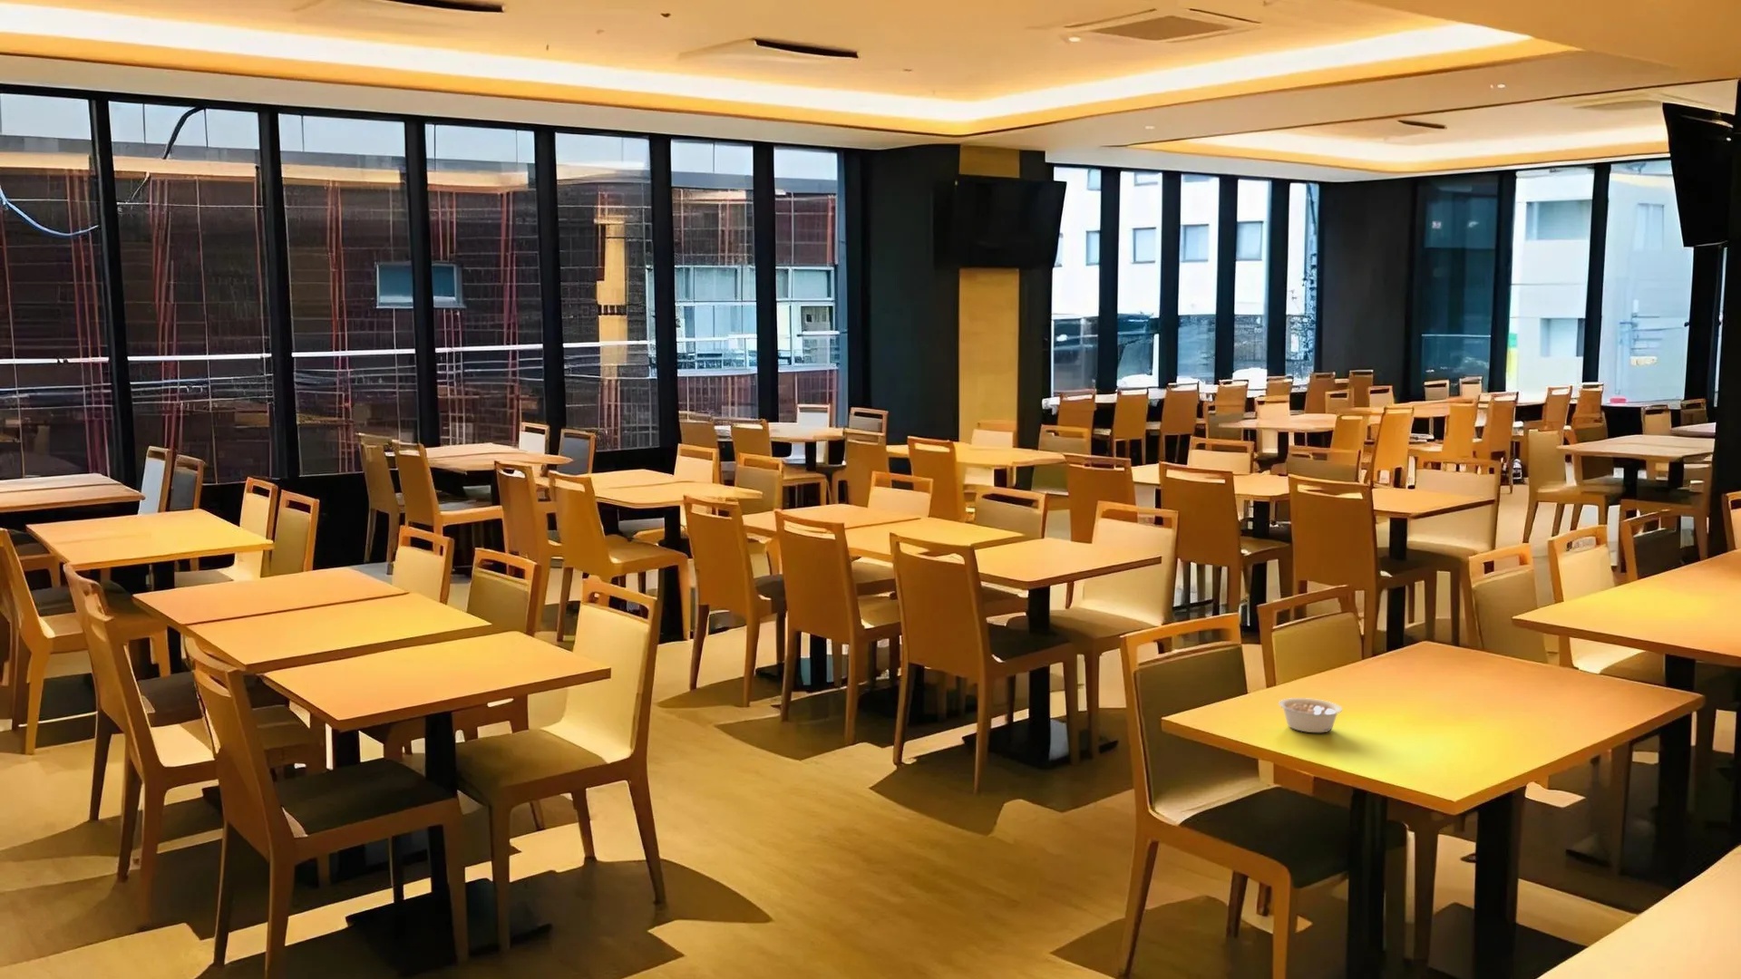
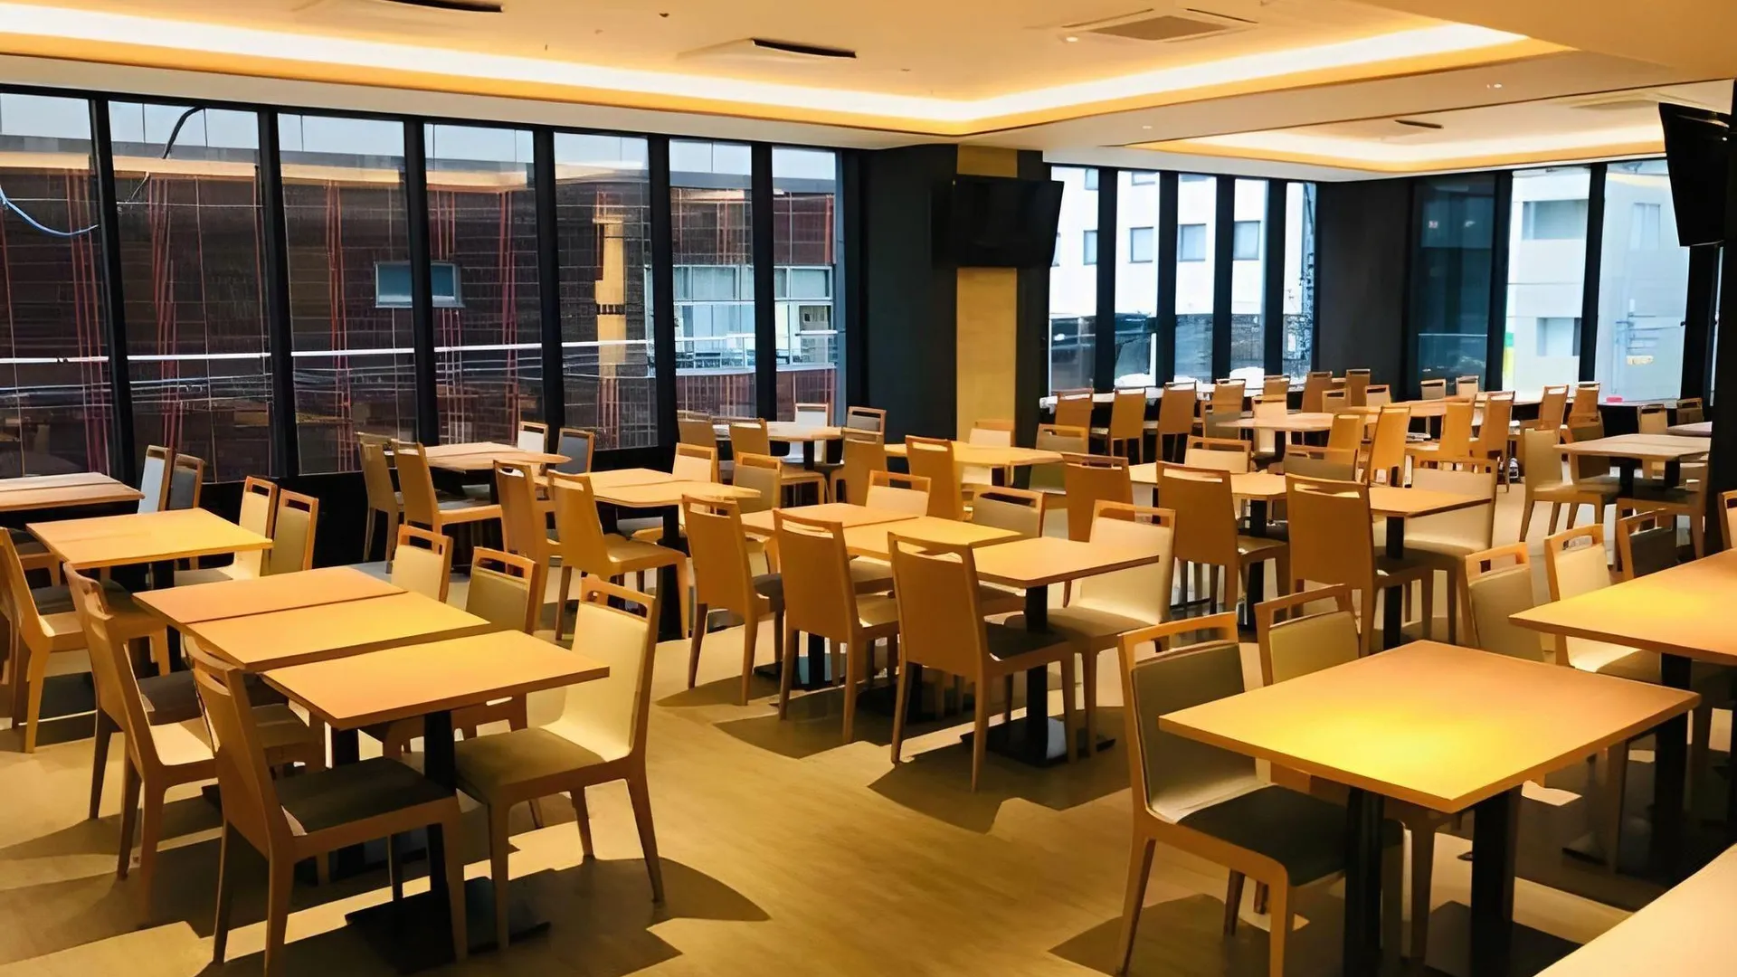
- legume (1312, 715)
